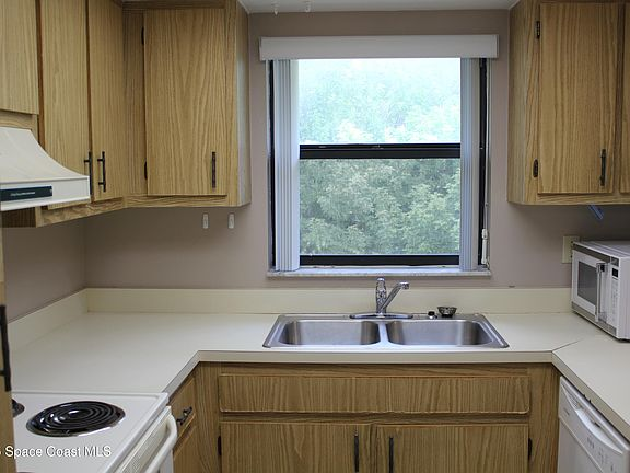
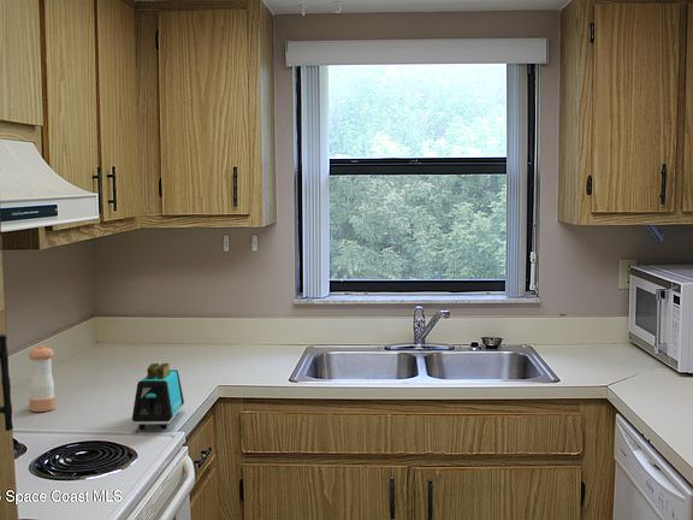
+ toaster (159, 392)
+ pepper shaker (41, 377)
